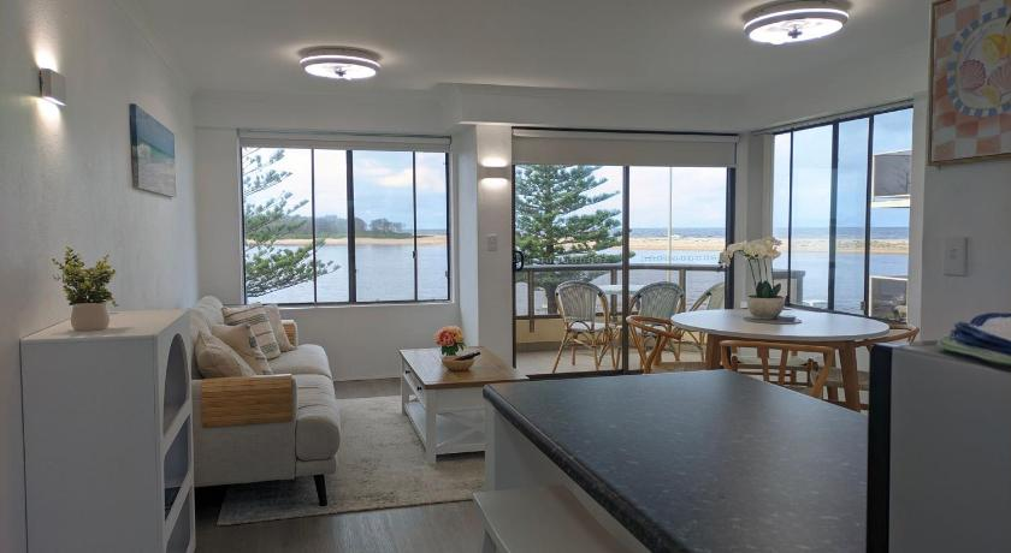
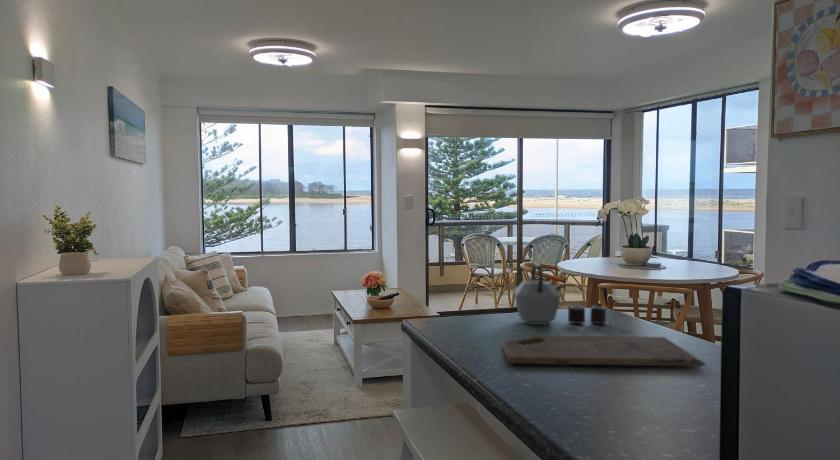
+ kettle (559, 293)
+ cutting board (593, 349)
